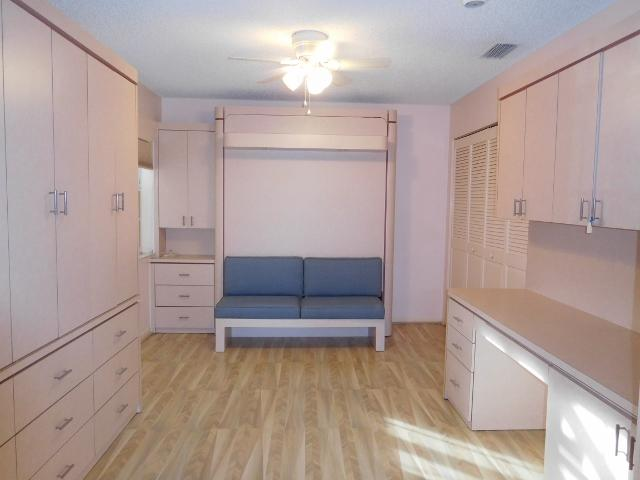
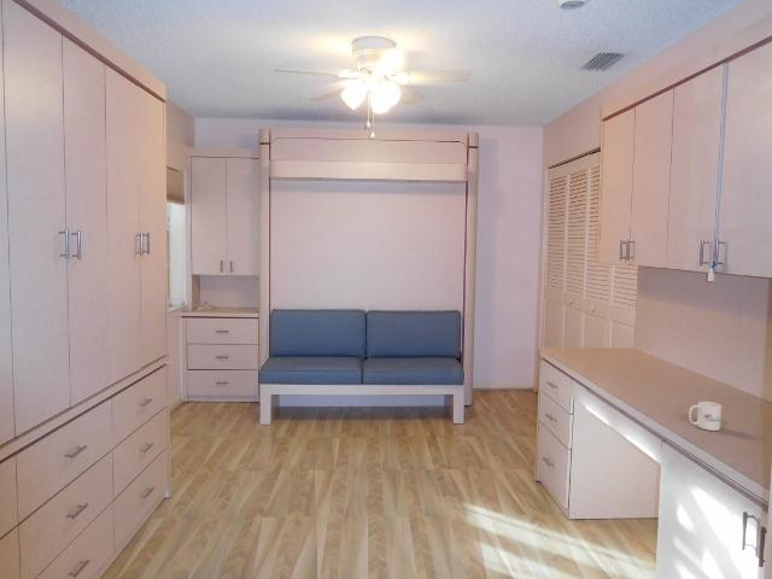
+ mug (704, 415)
